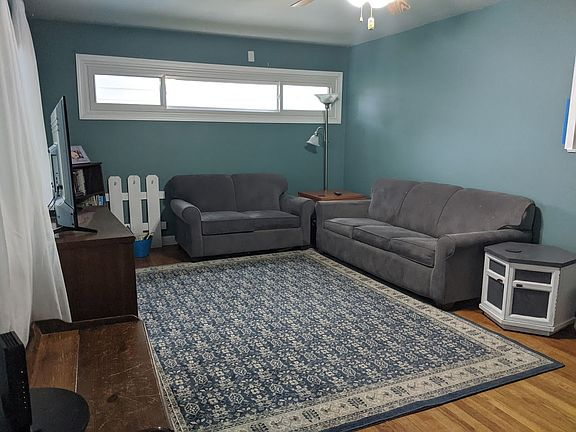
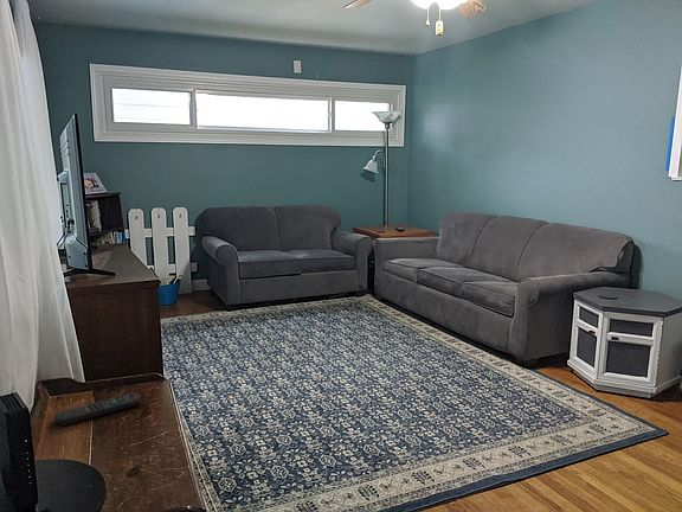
+ remote control (99, 408)
